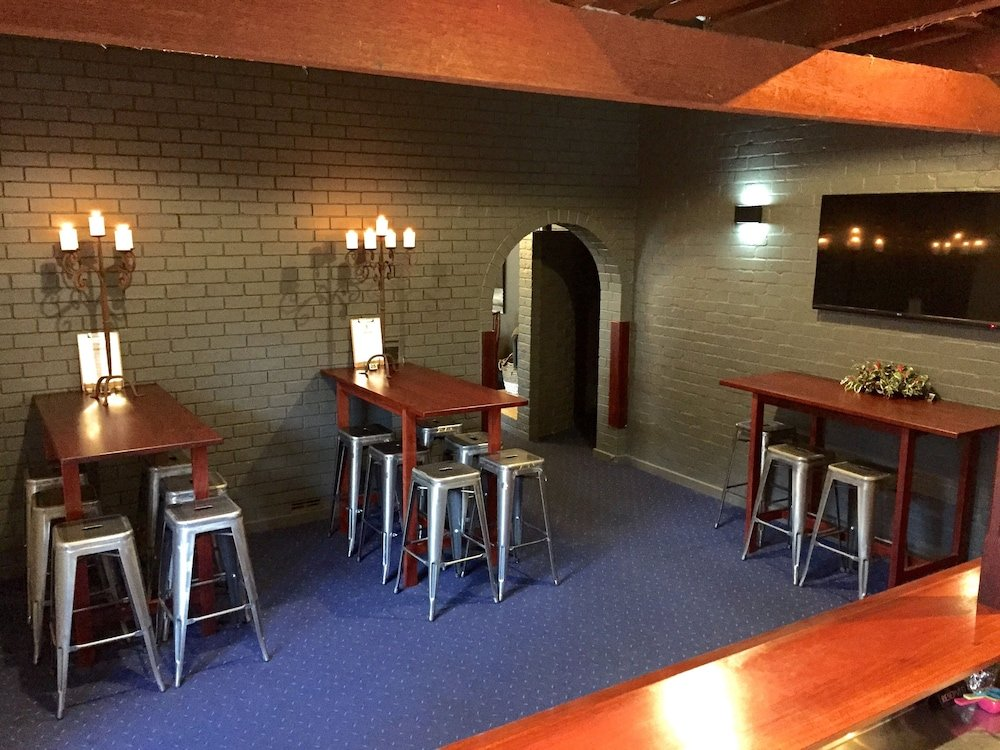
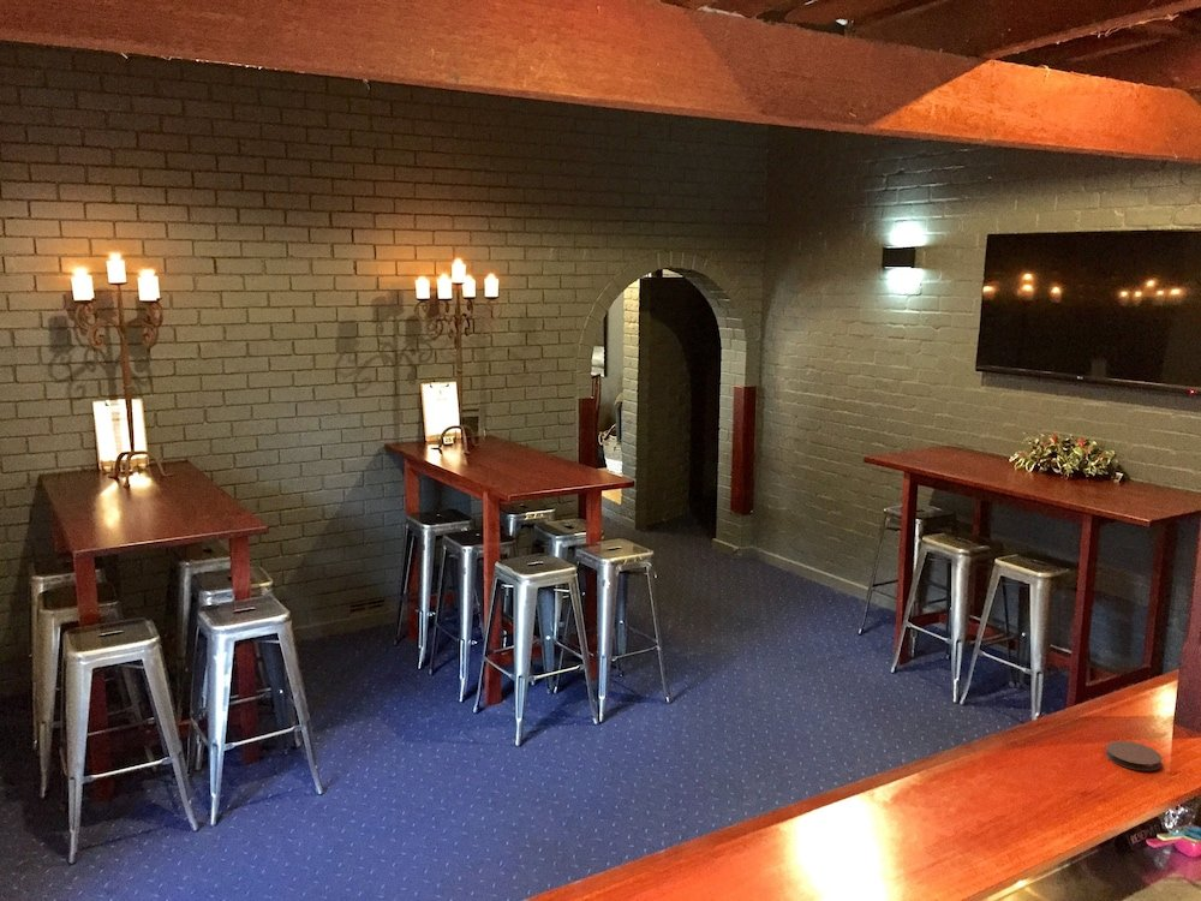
+ coaster (1133, 754)
